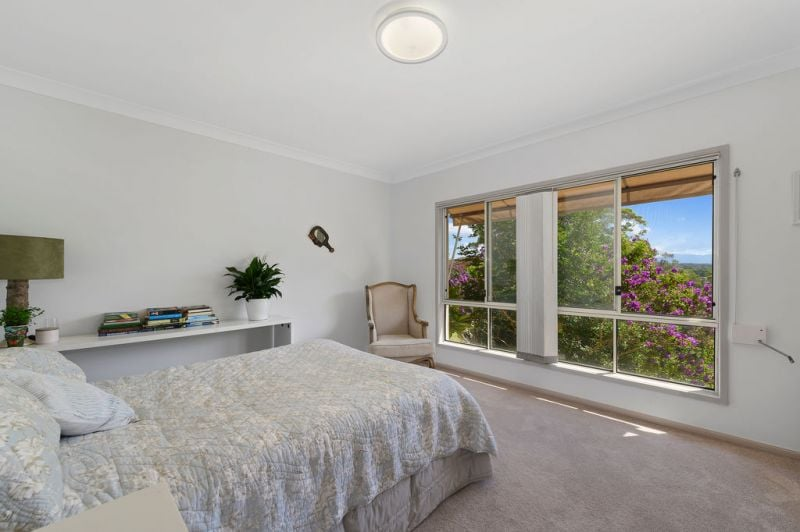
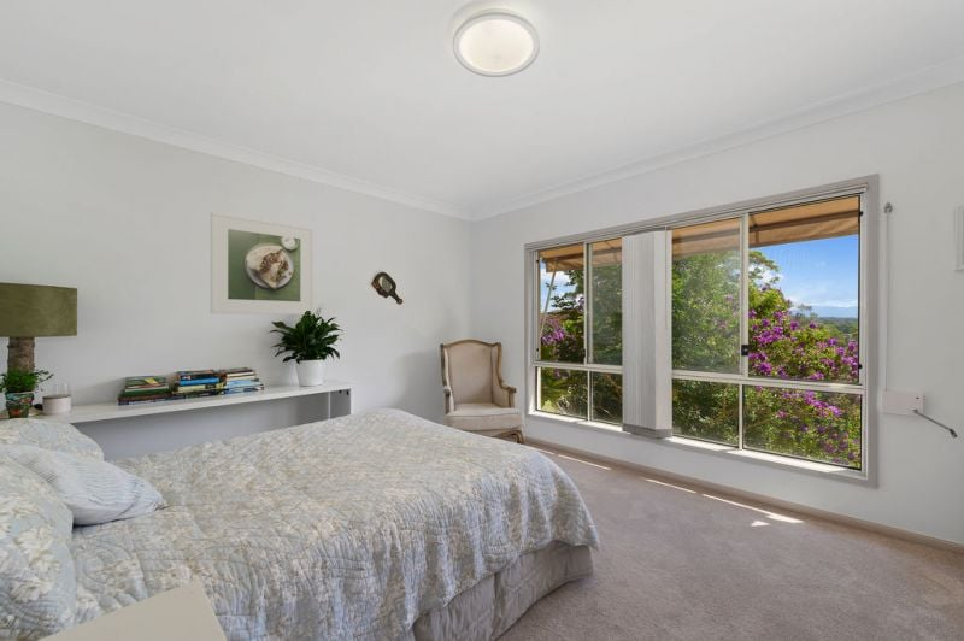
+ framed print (265, 266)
